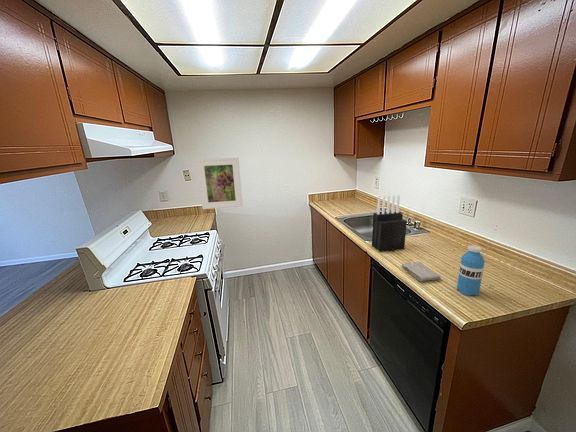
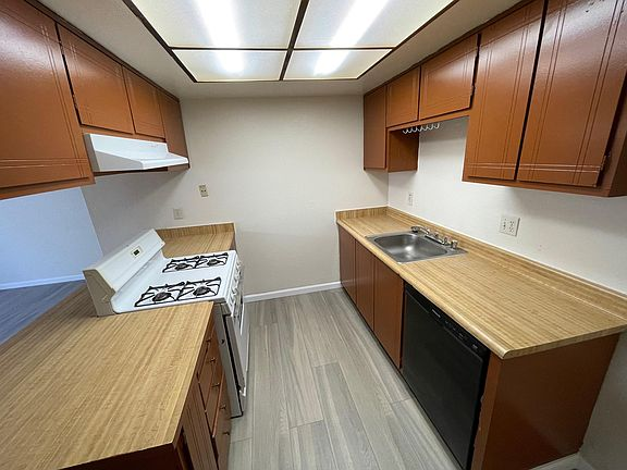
- washcloth (419, 270)
- knife block (390, 223)
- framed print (220, 183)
- water bottle (471, 269)
